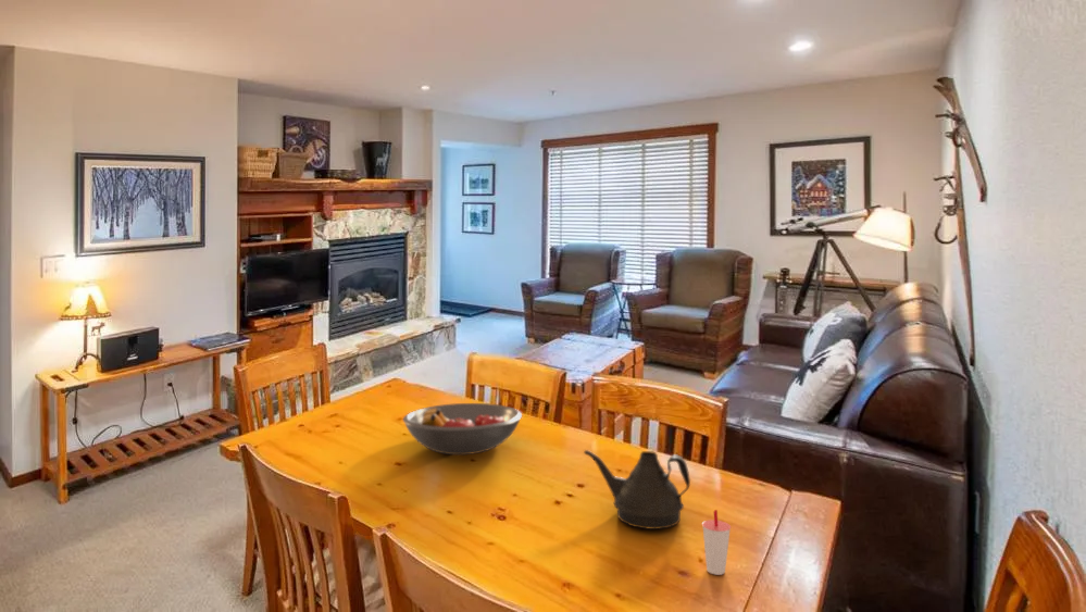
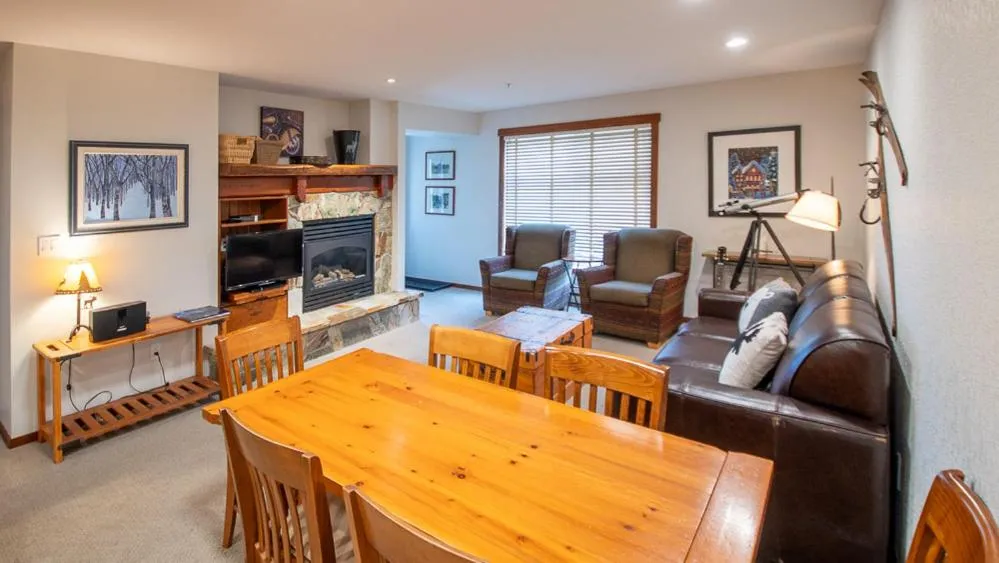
- fruit bowl (463, 426)
- teapot (635, 483)
- cup (715, 539)
